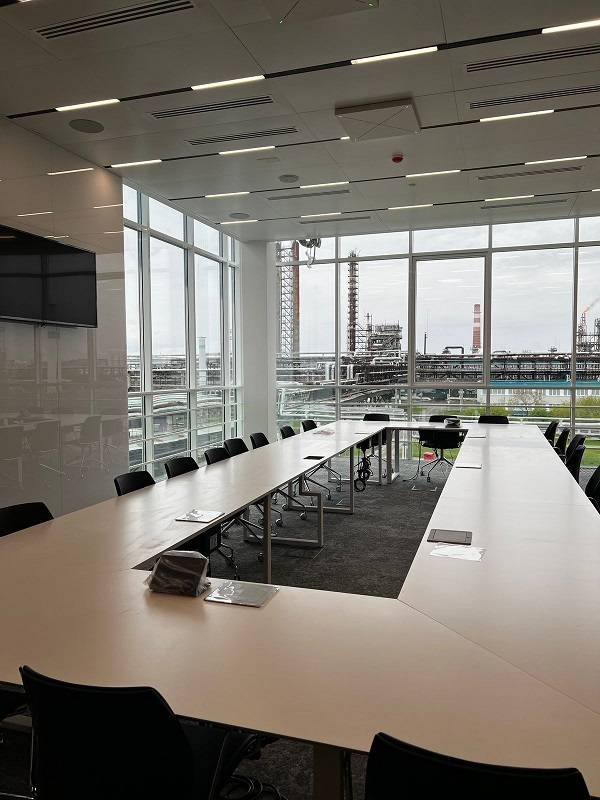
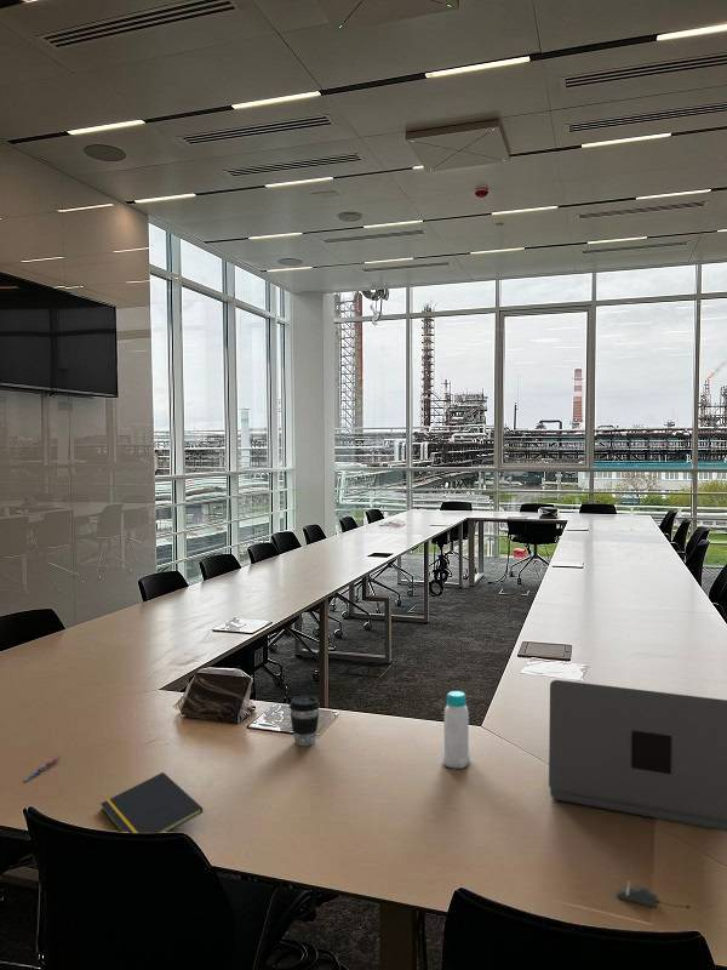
+ pen (42, 768)
+ notepad (150, 808)
+ laptop (651, 734)
+ bottle (456, 728)
+ coffee cup (304, 720)
+ computer mouse (652, 897)
